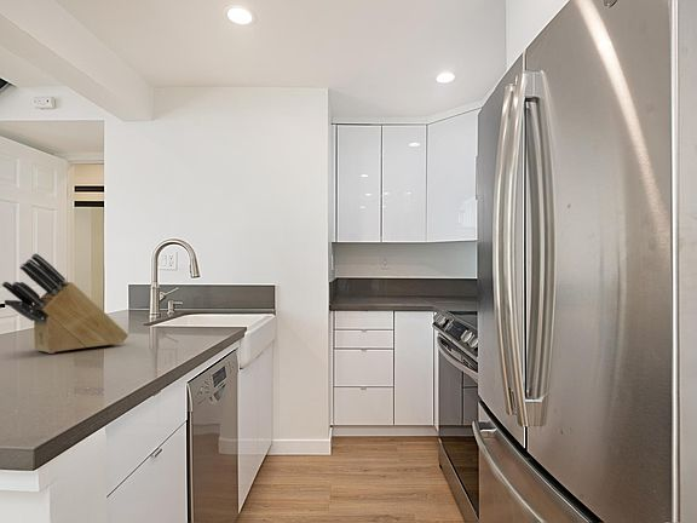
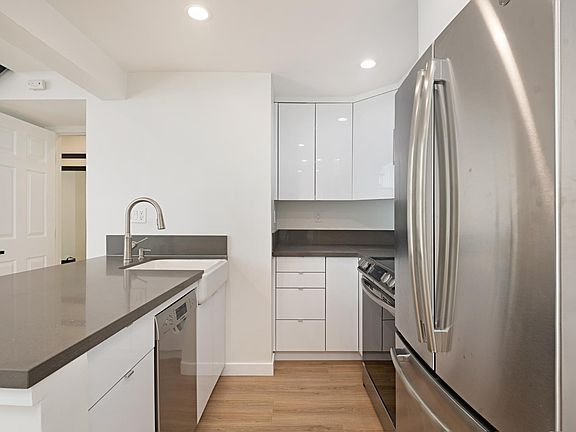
- knife block (68, 301)
